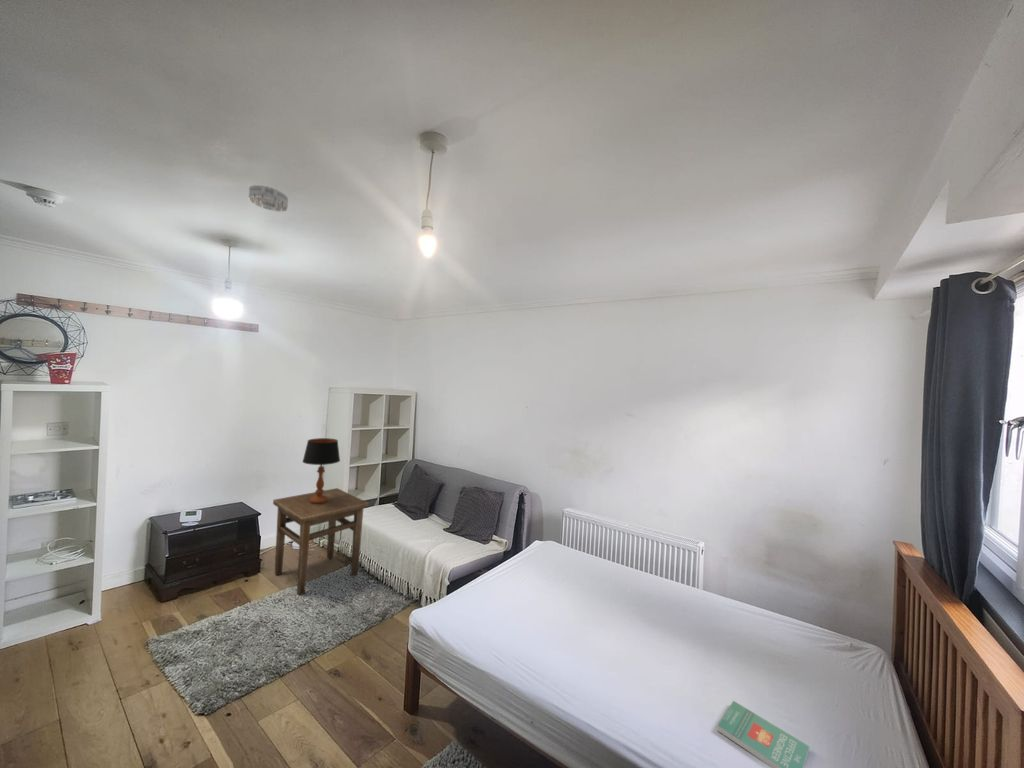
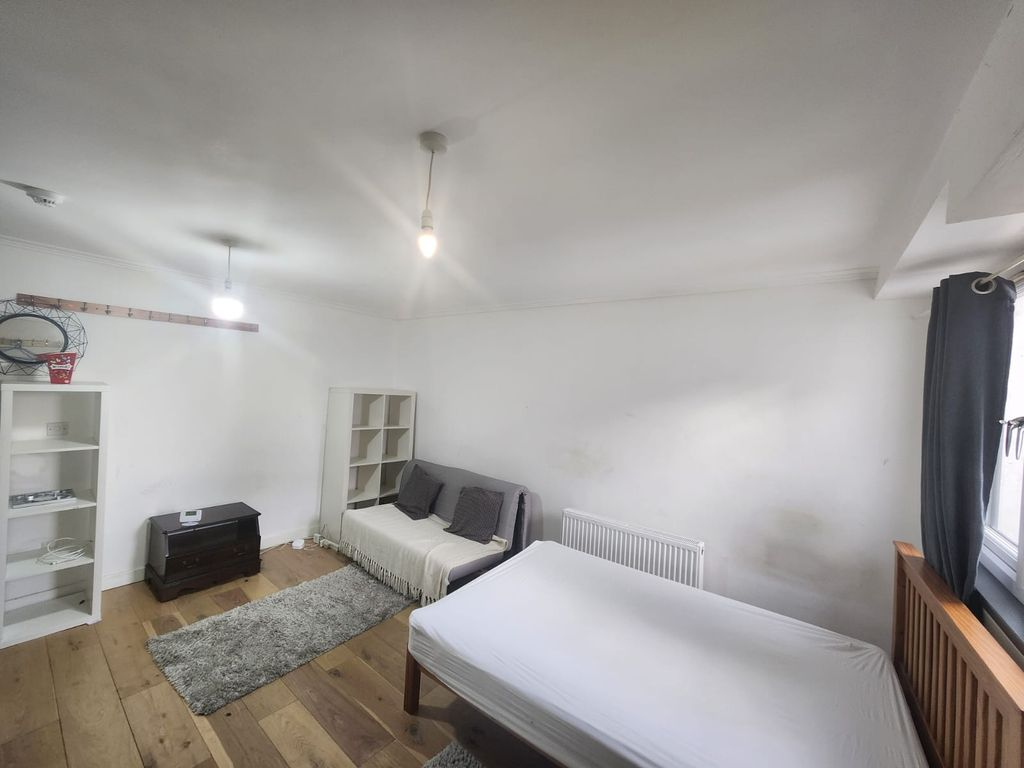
- side table (318, 537)
- smoke detector (268, 198)
- table lamp (321, 470)
- book (762, 737)
